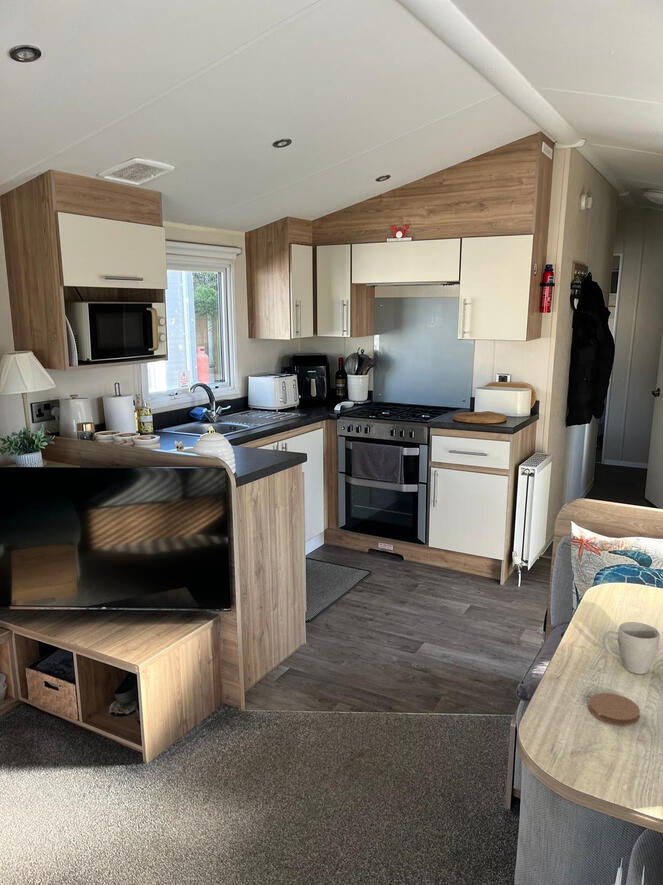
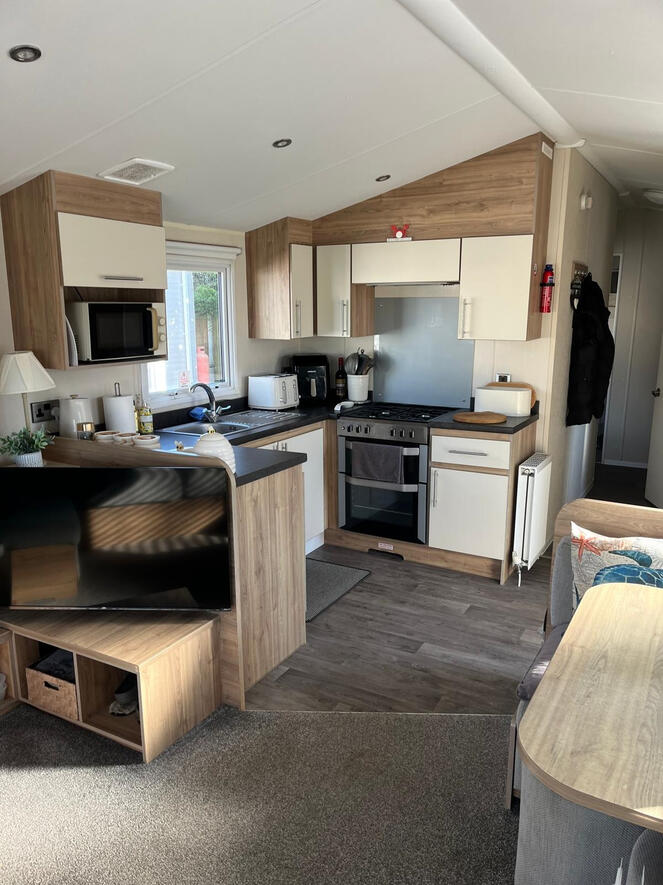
- mug (630, 648)
- coaster (613, 708)
